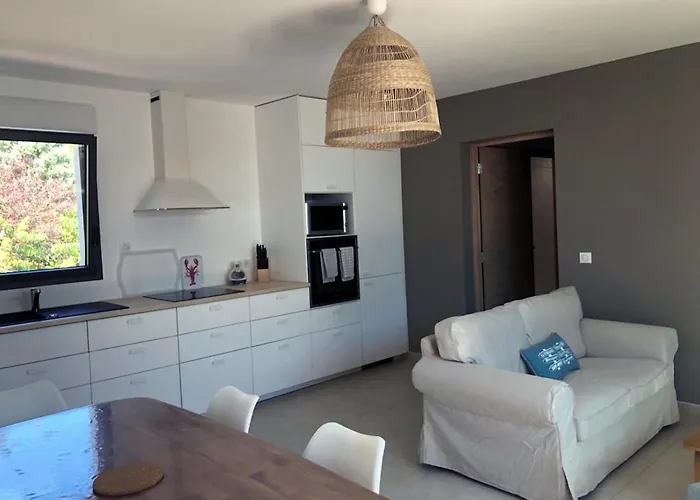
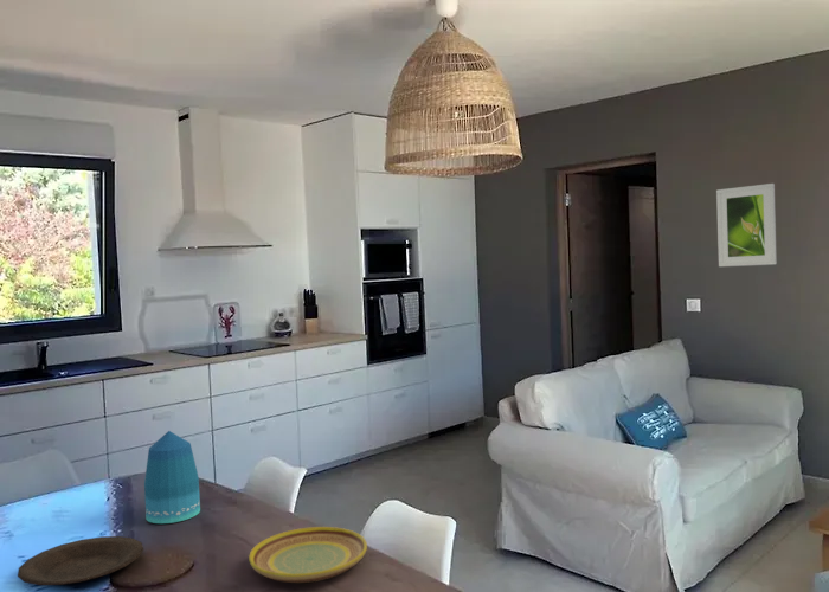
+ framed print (745, 226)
+ vase (171, 471)
+ plate (83, 562)
+ plate (309, 555)
